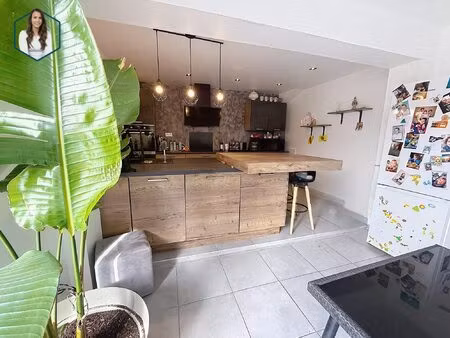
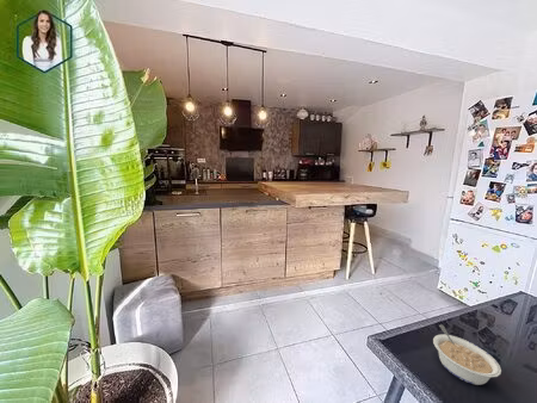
+ legume (461, 358)
